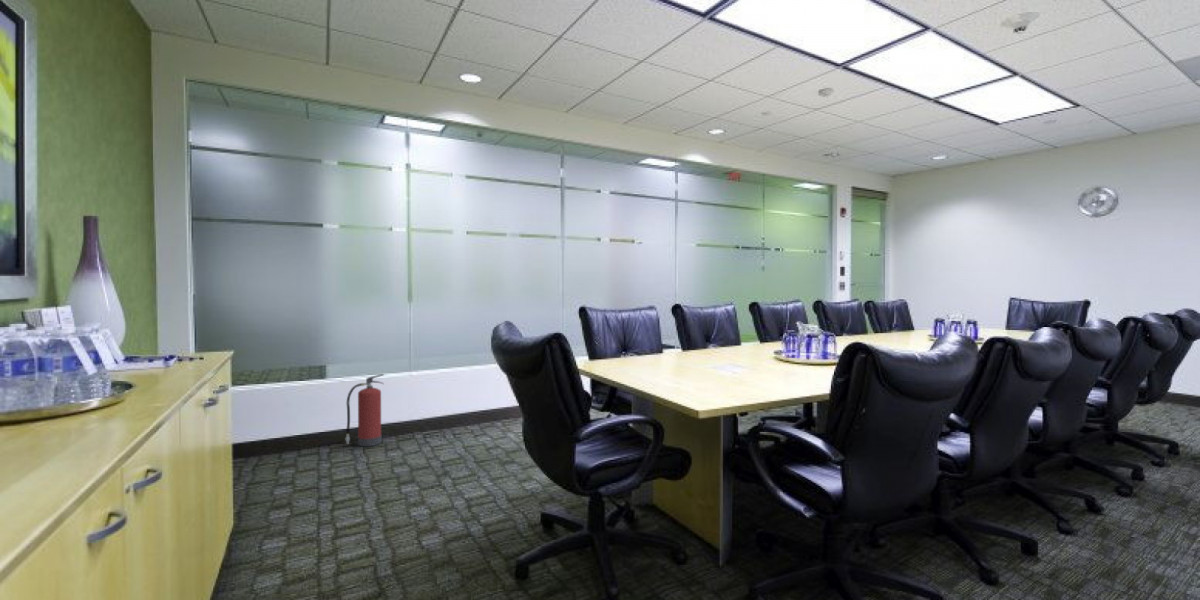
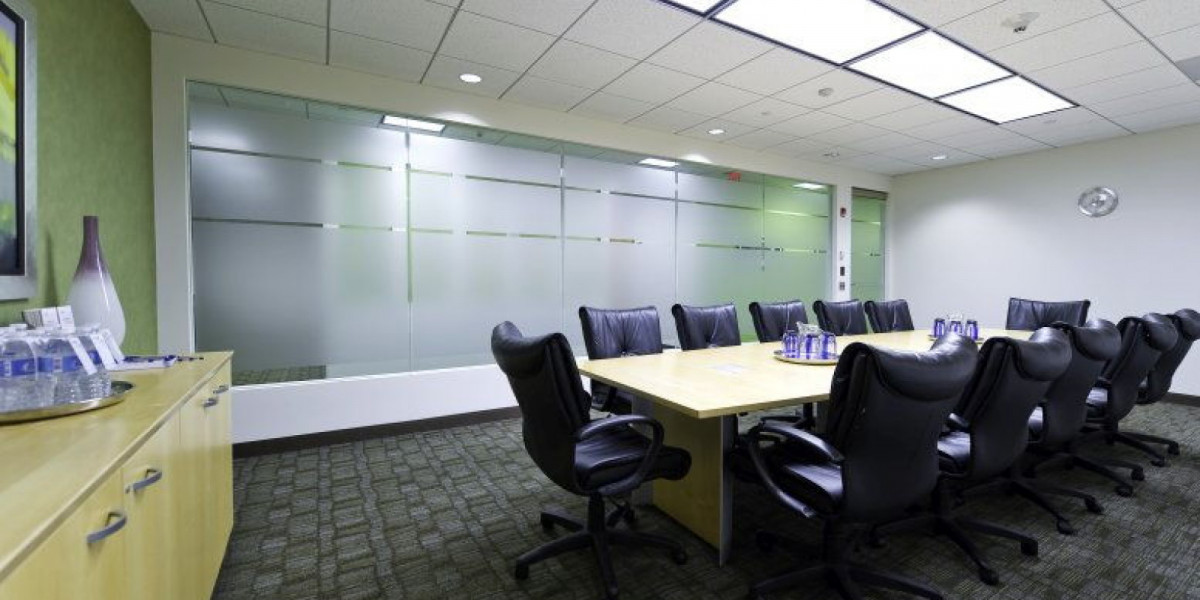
- fire extinguisher (364, 409)
